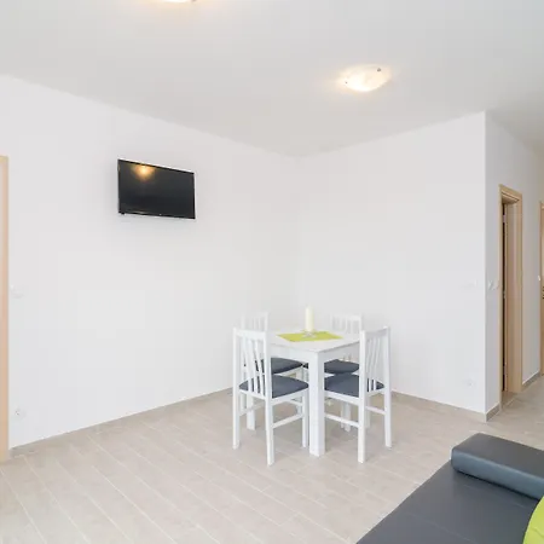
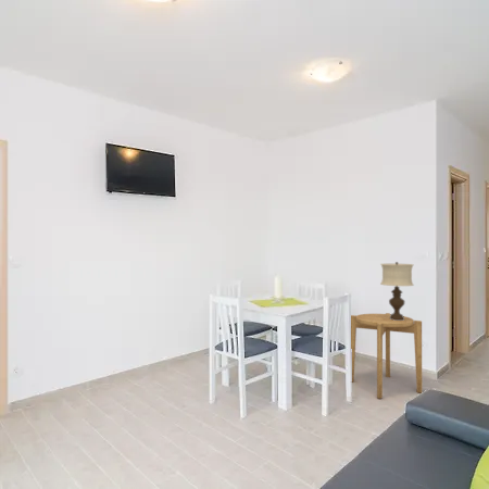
+ table lamp (397, 290)
+ side table (381, 352)
